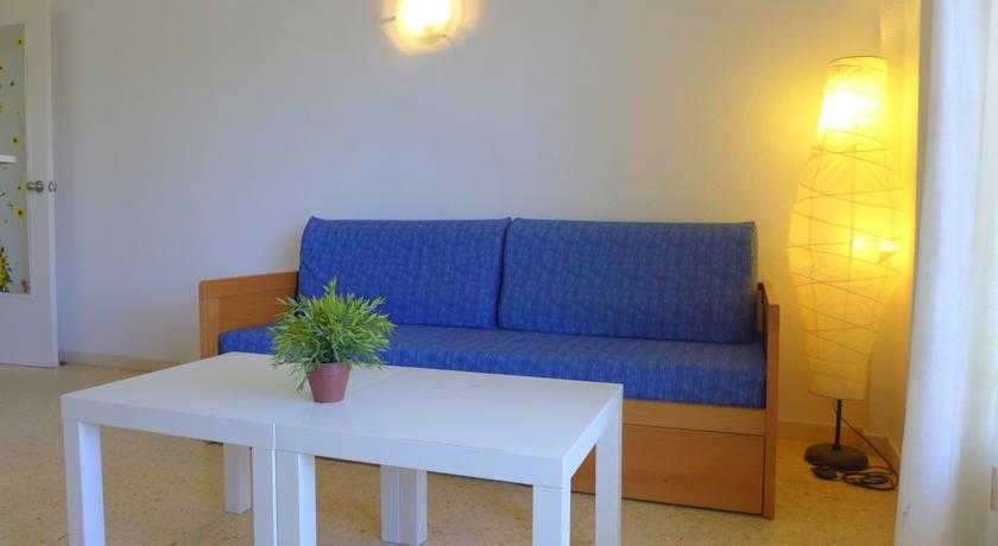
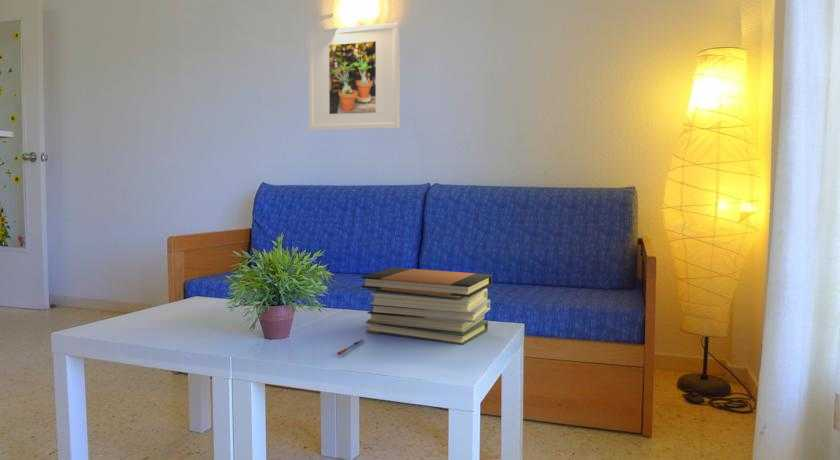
+ book stack (428, 303)
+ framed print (352, 78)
+ pen (351, 345)
